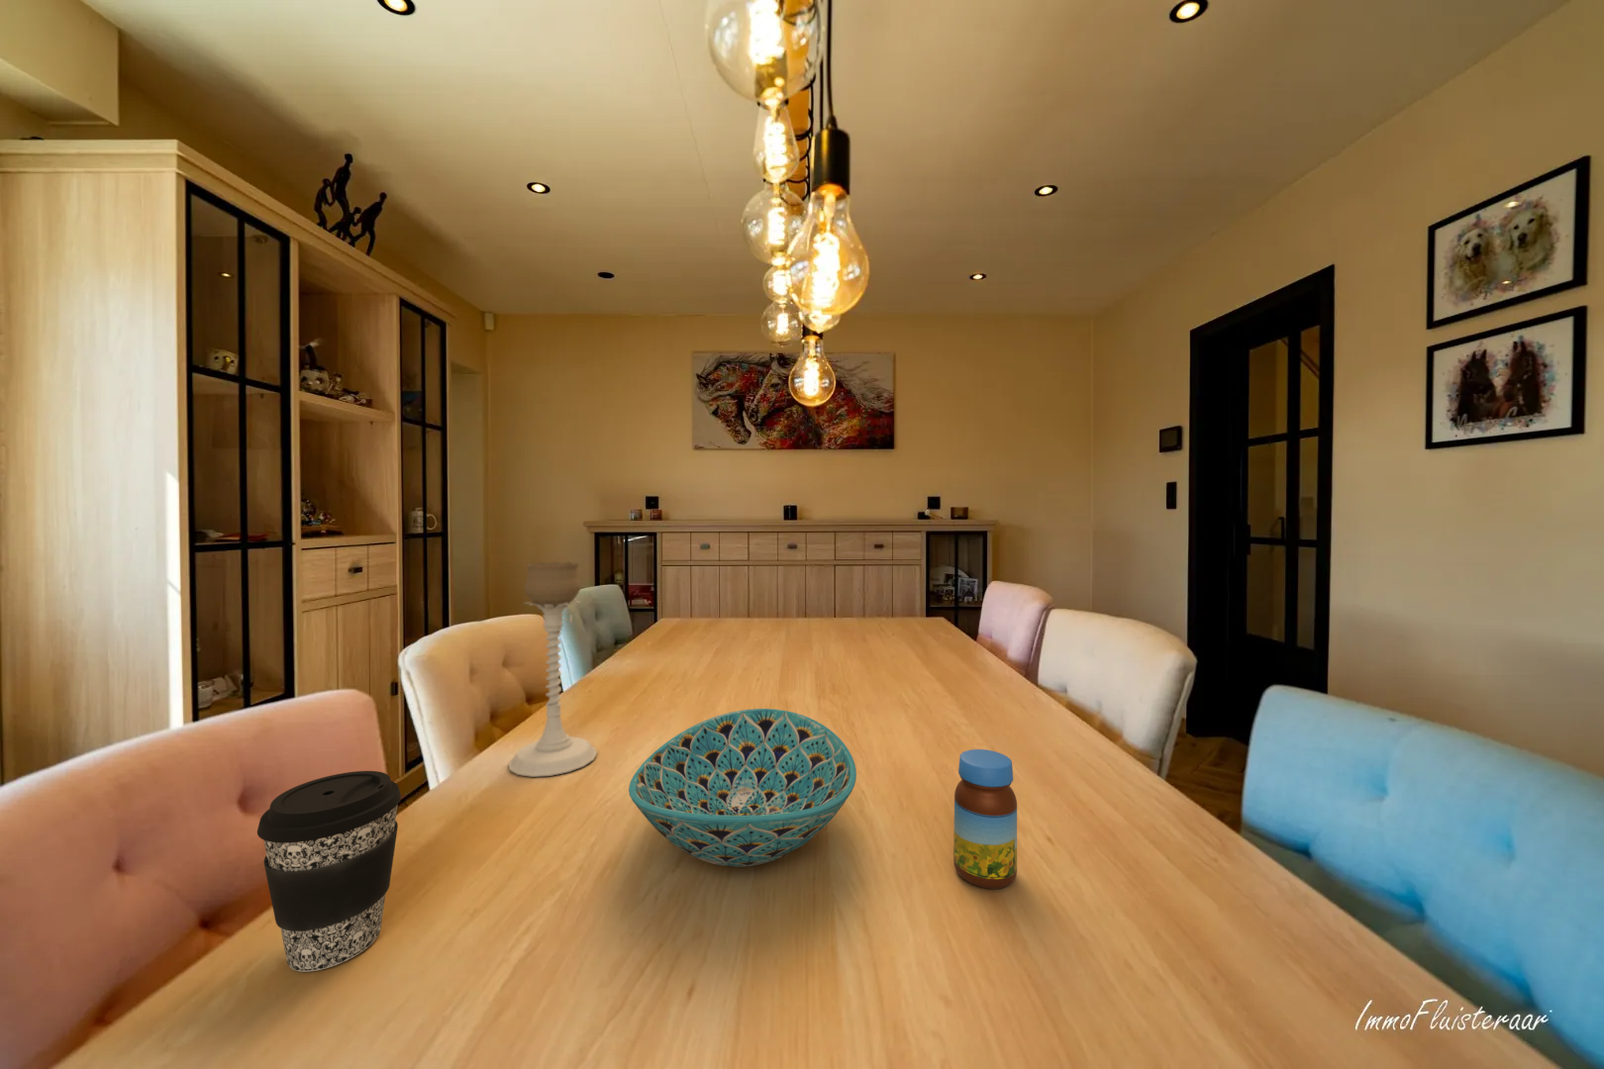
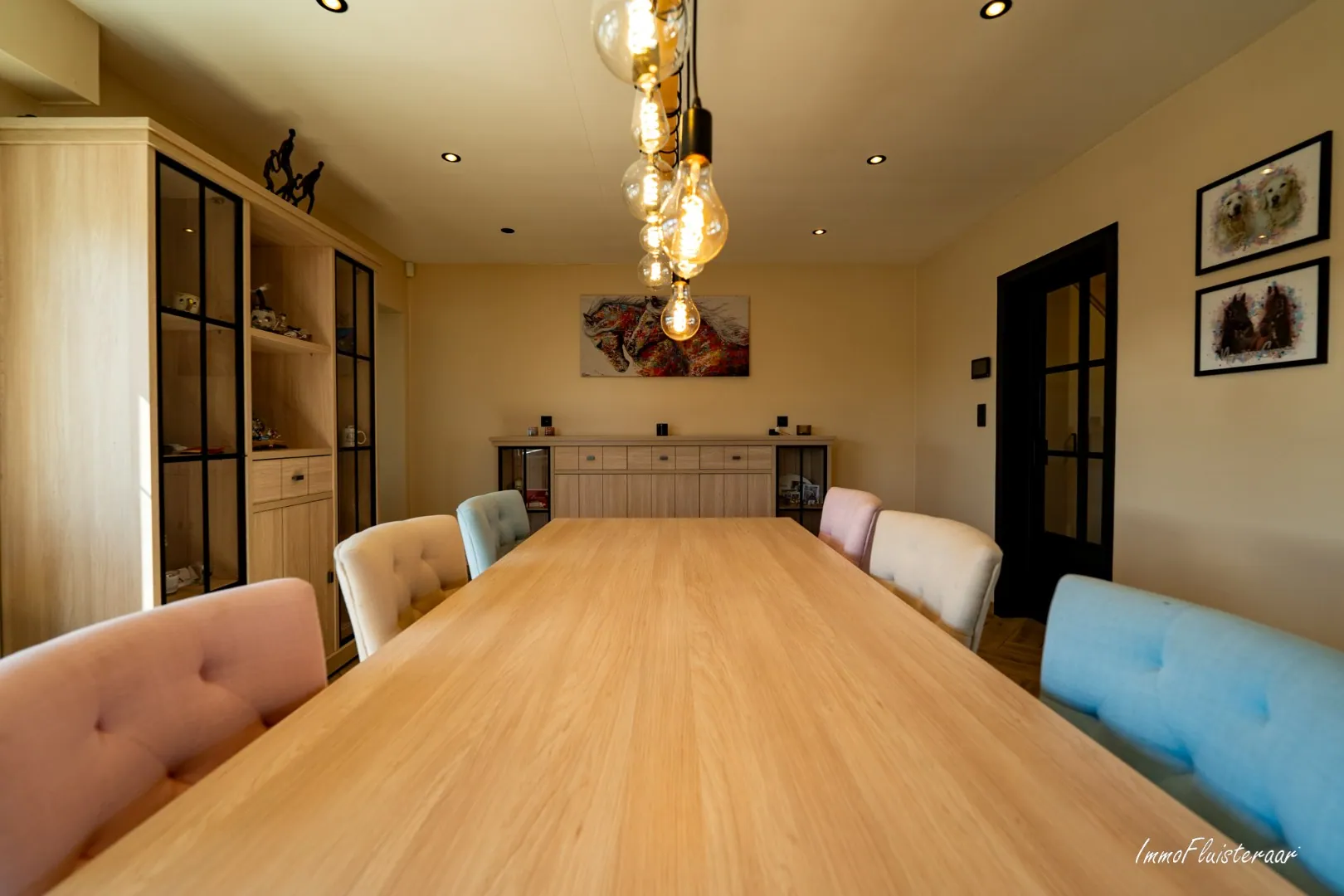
- jar (985, 814)
- candle holder (553, 661)
- bowl (747, 793)
- coffee cup (334, 867)
